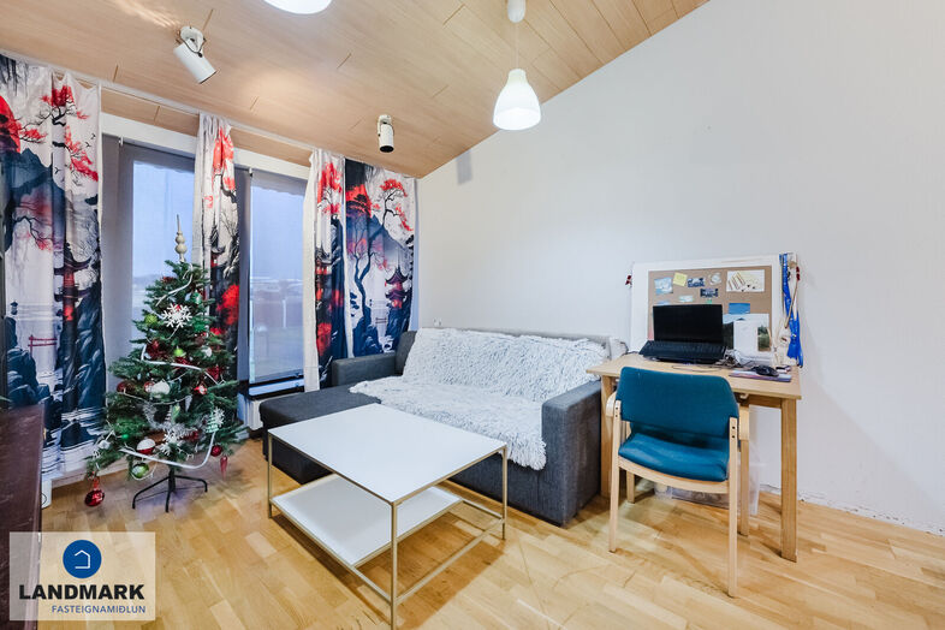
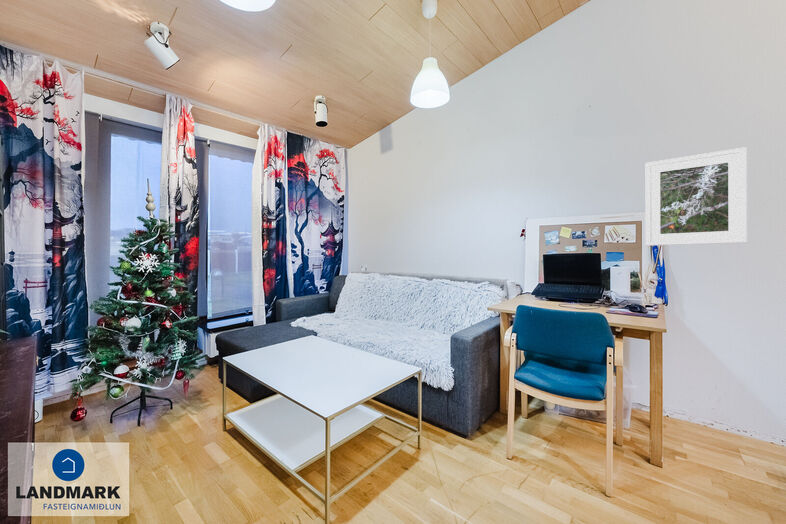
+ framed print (692, 200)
